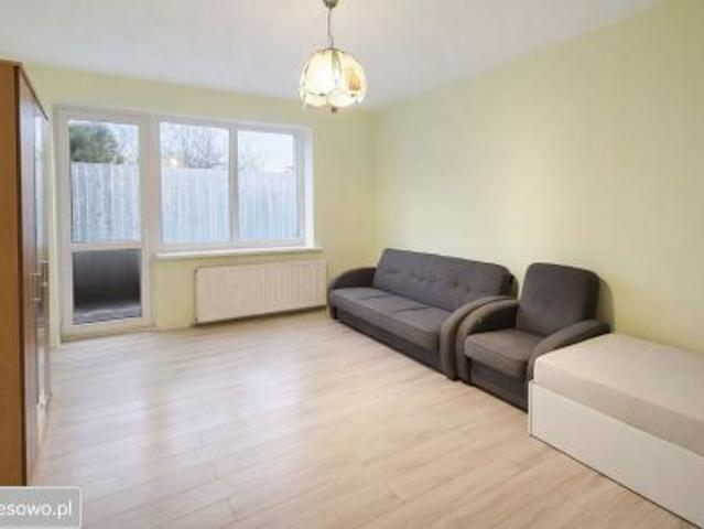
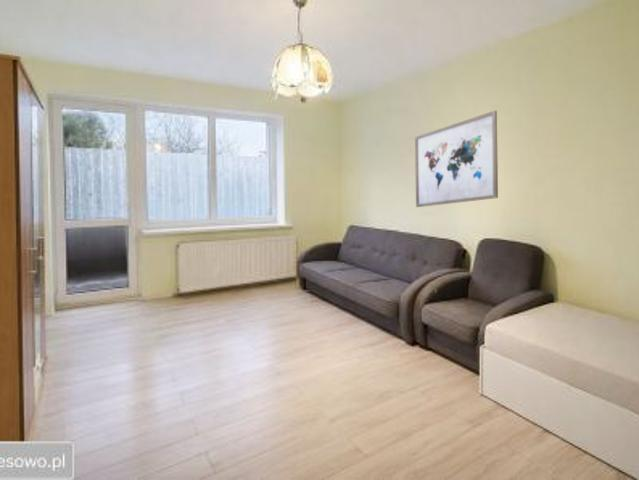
+ wall art (451, 164)
